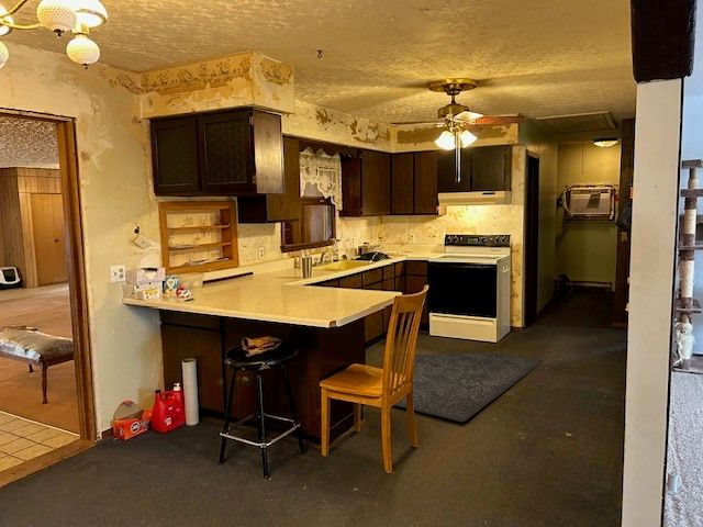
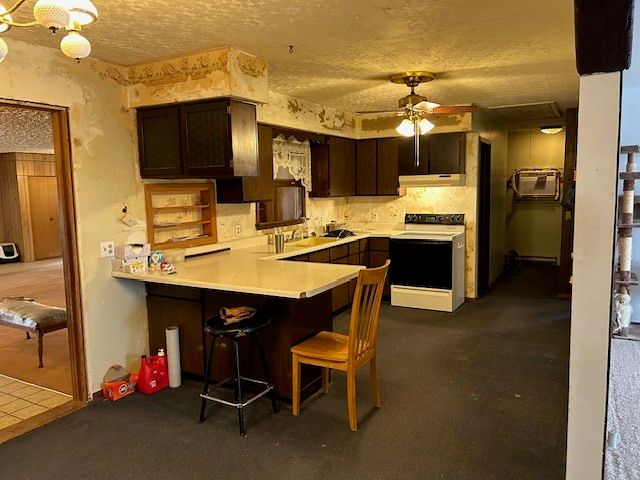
- rug (446, 373)
